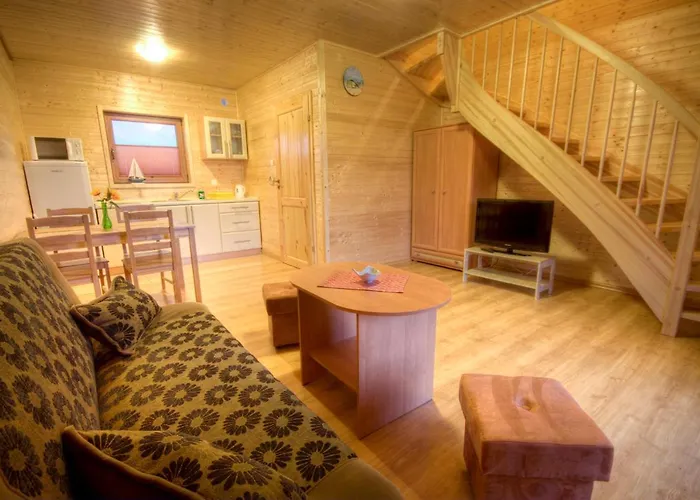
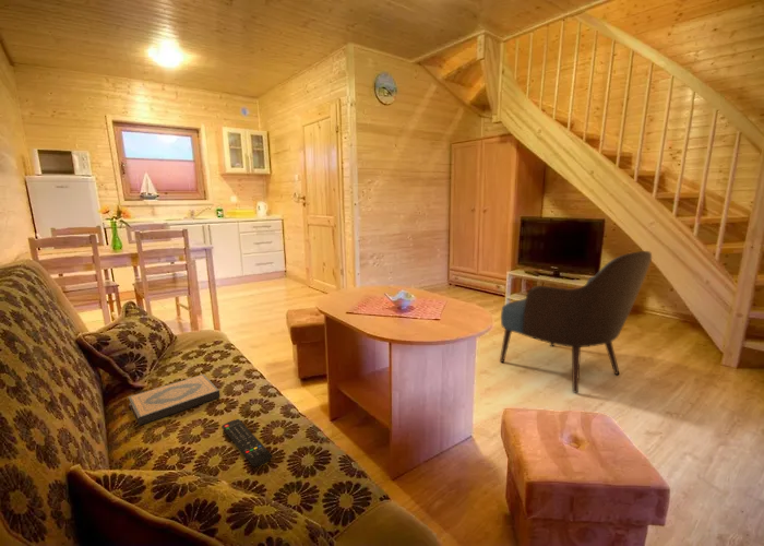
+ remote control (244, 440)
+ hardback book (175, 396)
+ armchair (573, 310)
